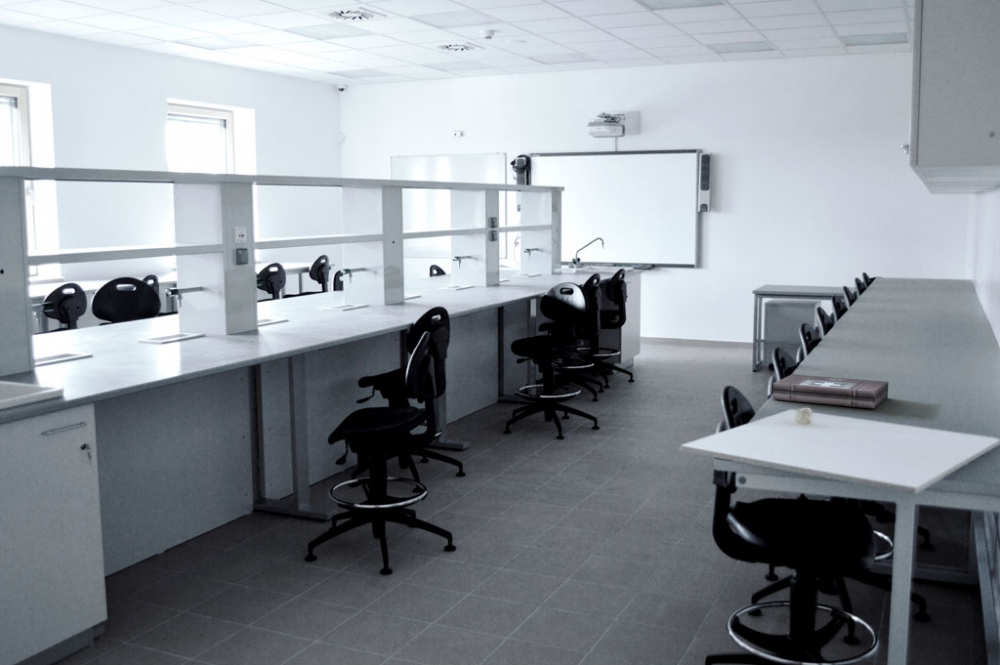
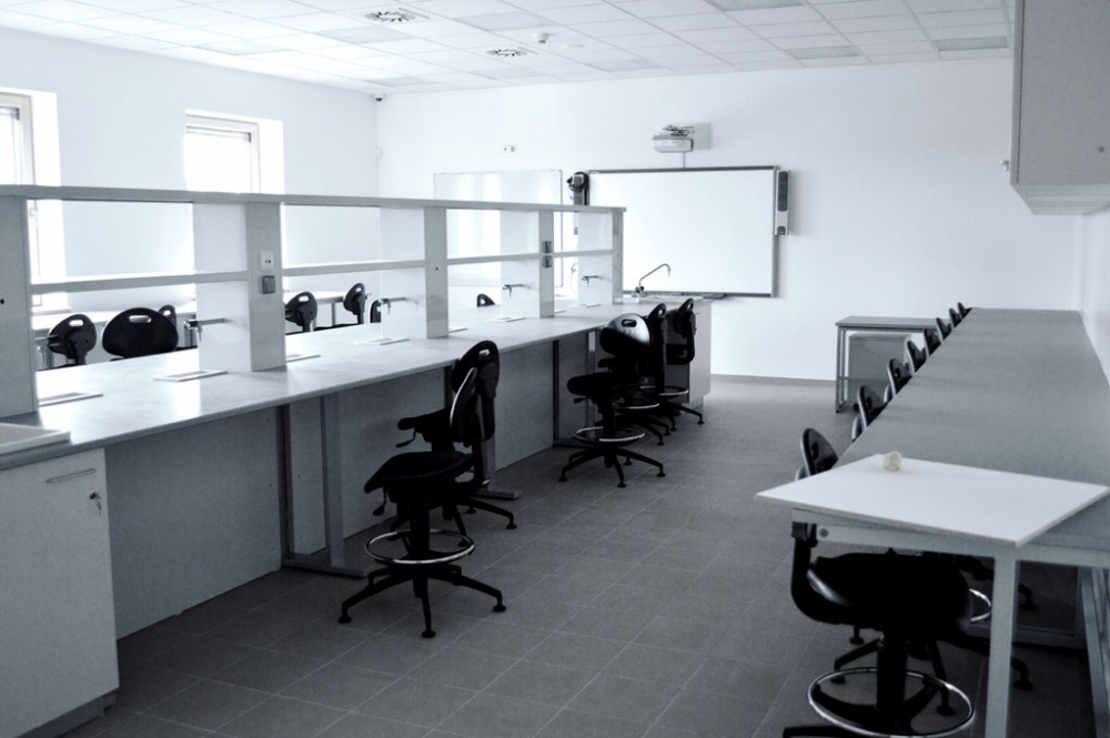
- first aid kit (830, 390)
